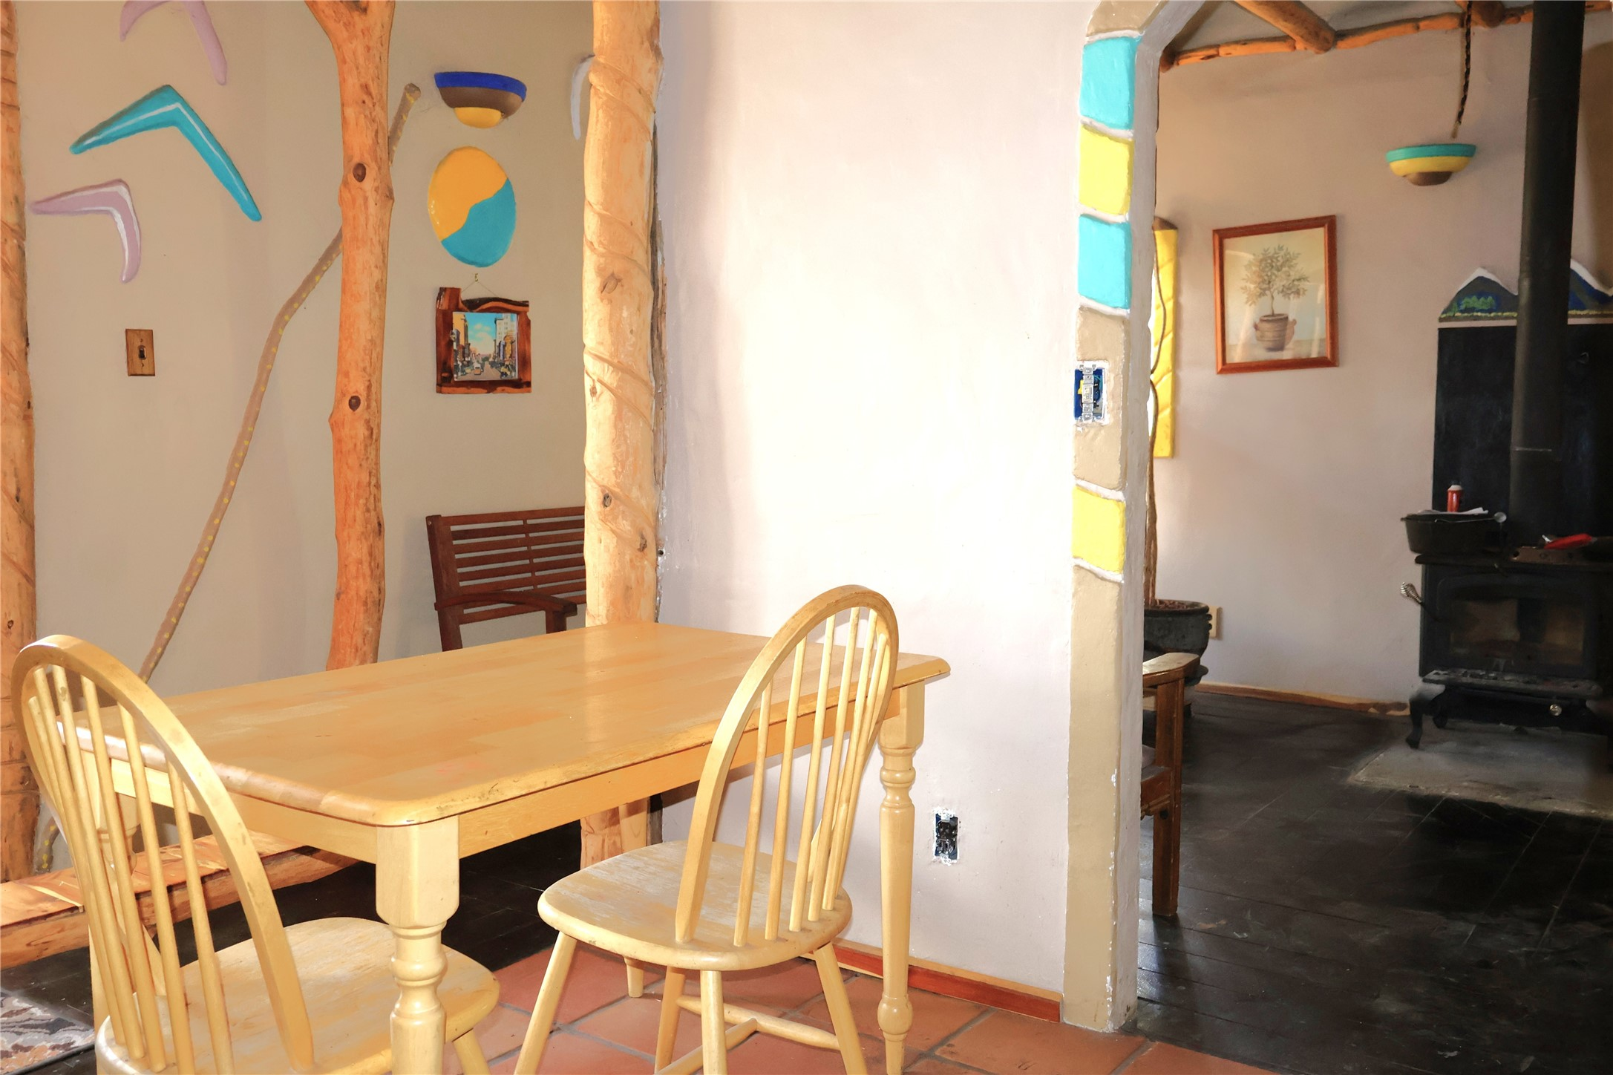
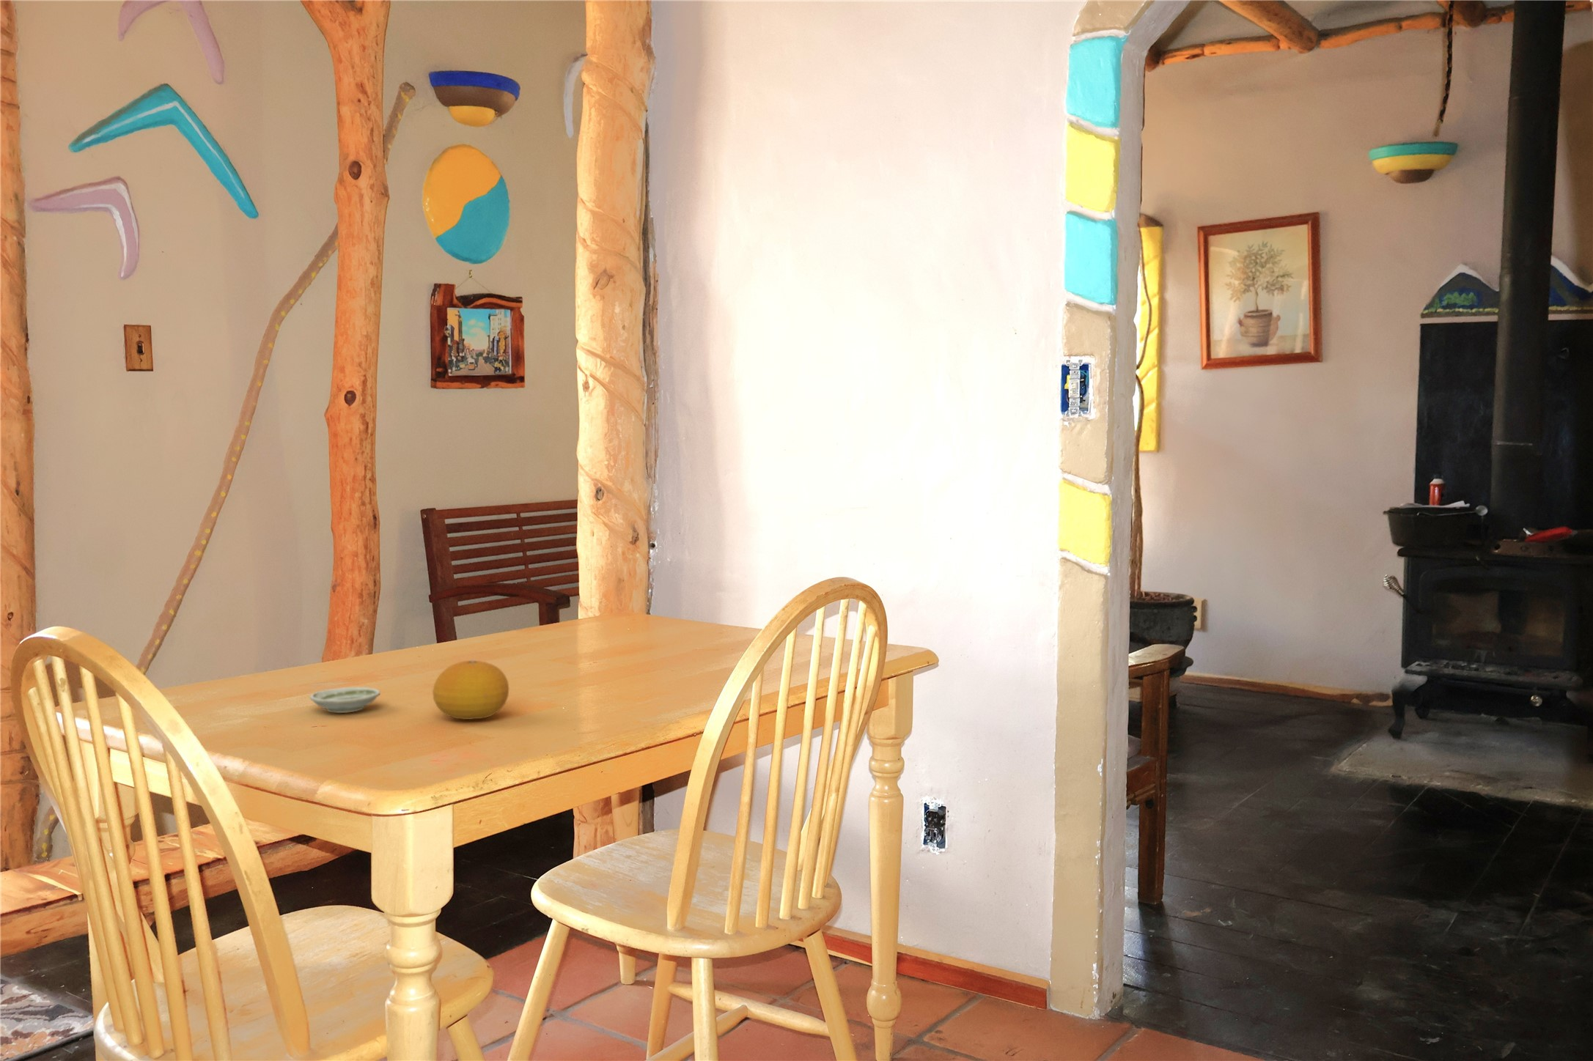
+ fruit (471, 689)
+ saucer (346, 701)
